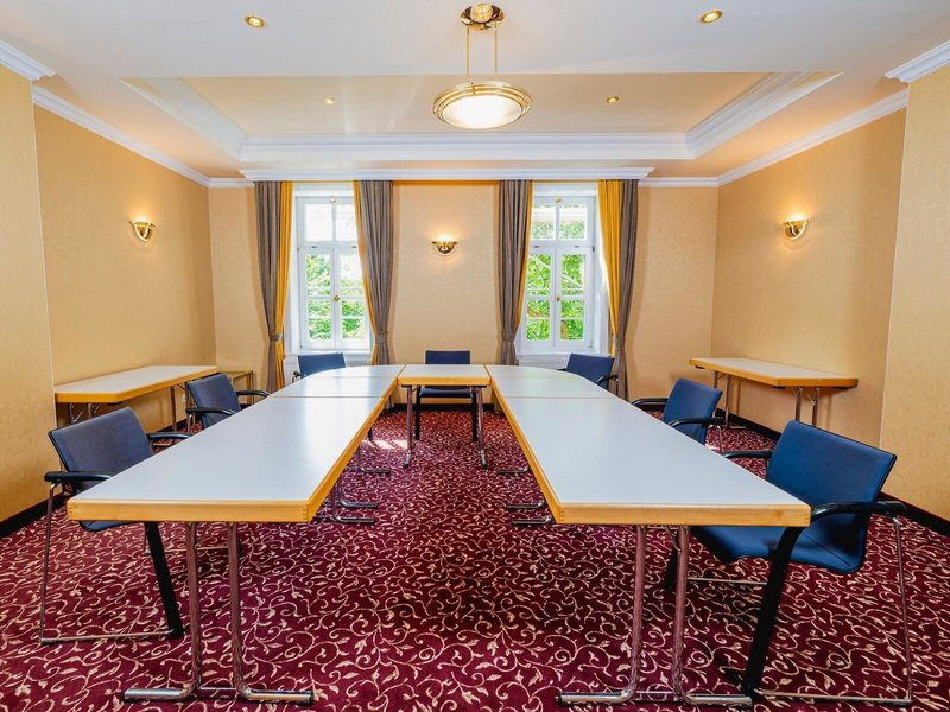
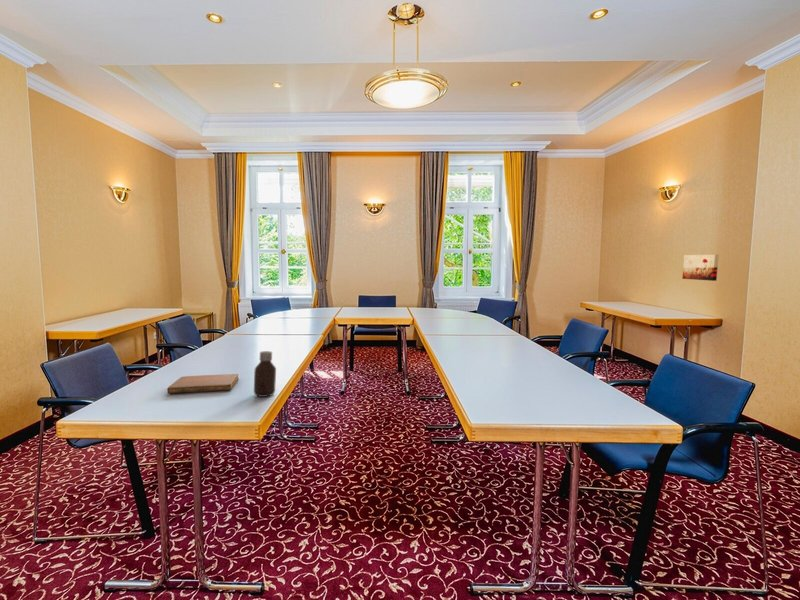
+ bottle (264, 373)
+ notebook (205, 383)
+ wall art (699, 267)
